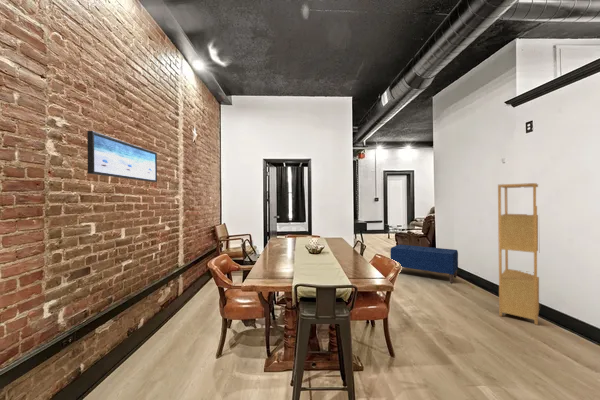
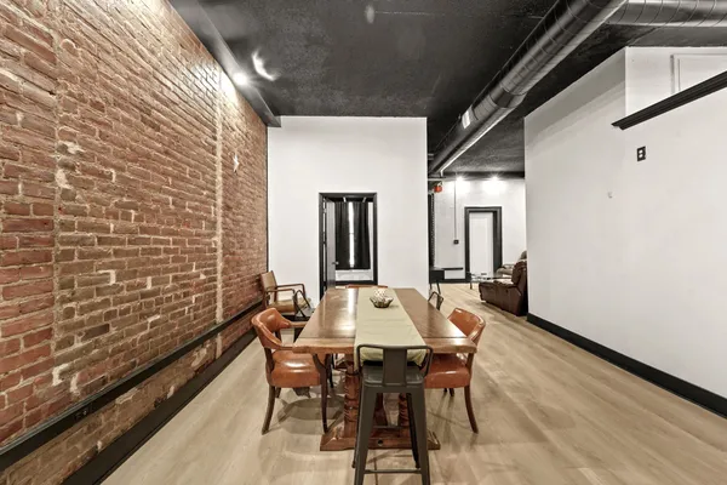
- bench (423, 262)
- shelving unit (519, 248)
- wall art (128, 161)
